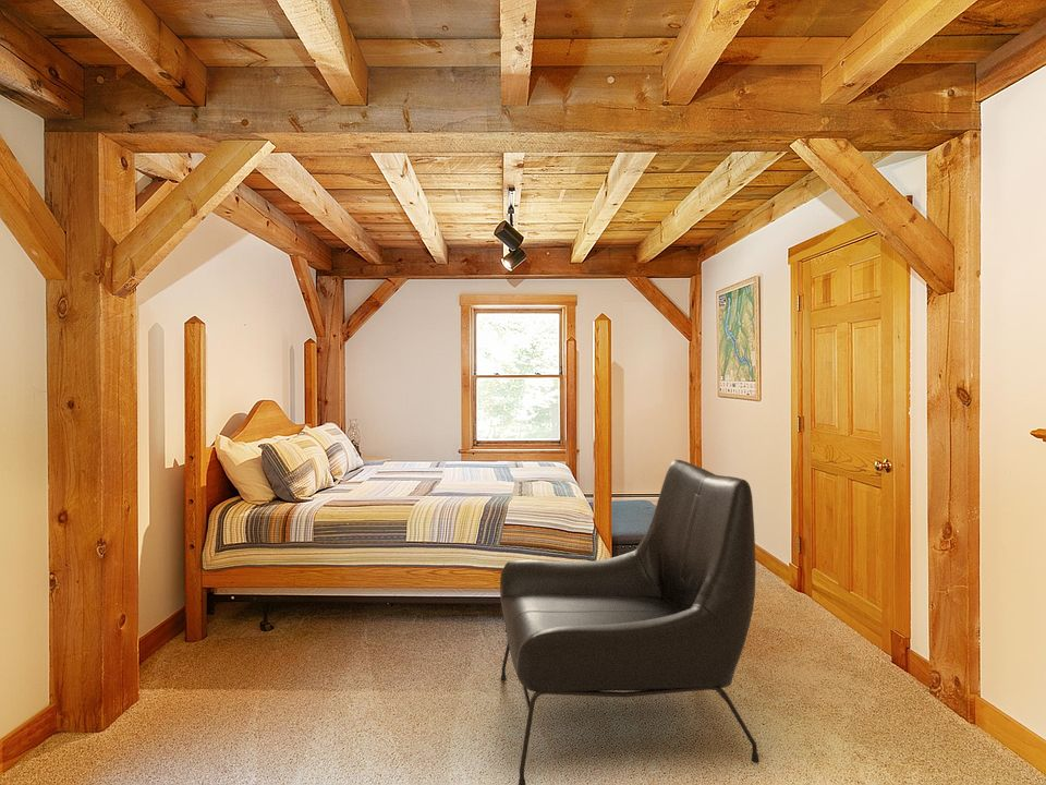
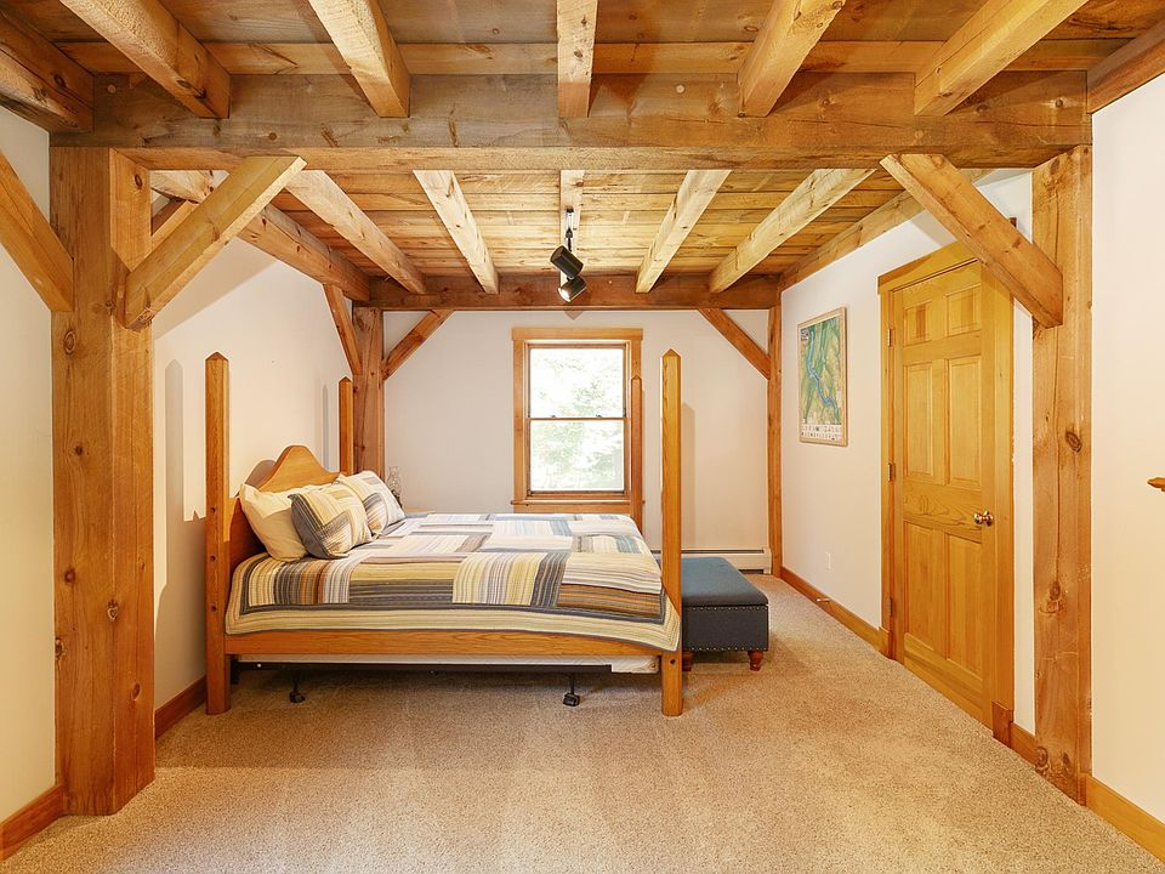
- chair (617, 593)
